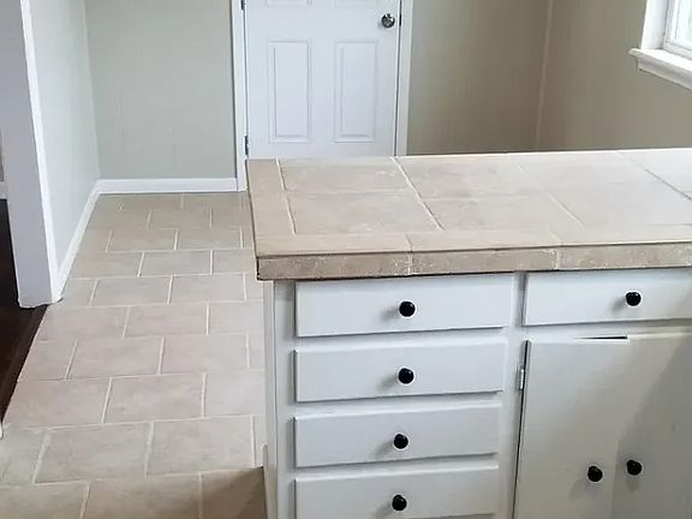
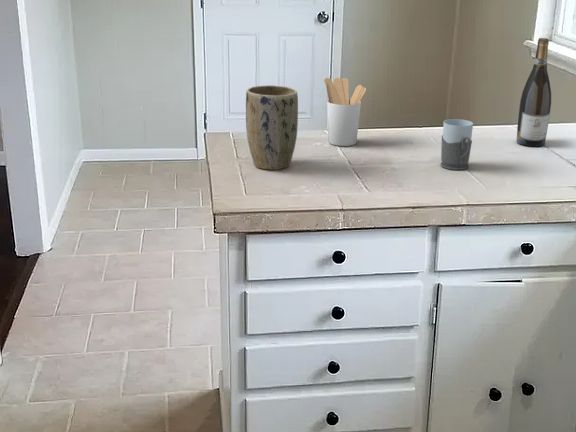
+ mug (459, 146)
+ wine bottle (536, 91)
+ plant pot (271, 128)
+ utensil holder (340, 109)
